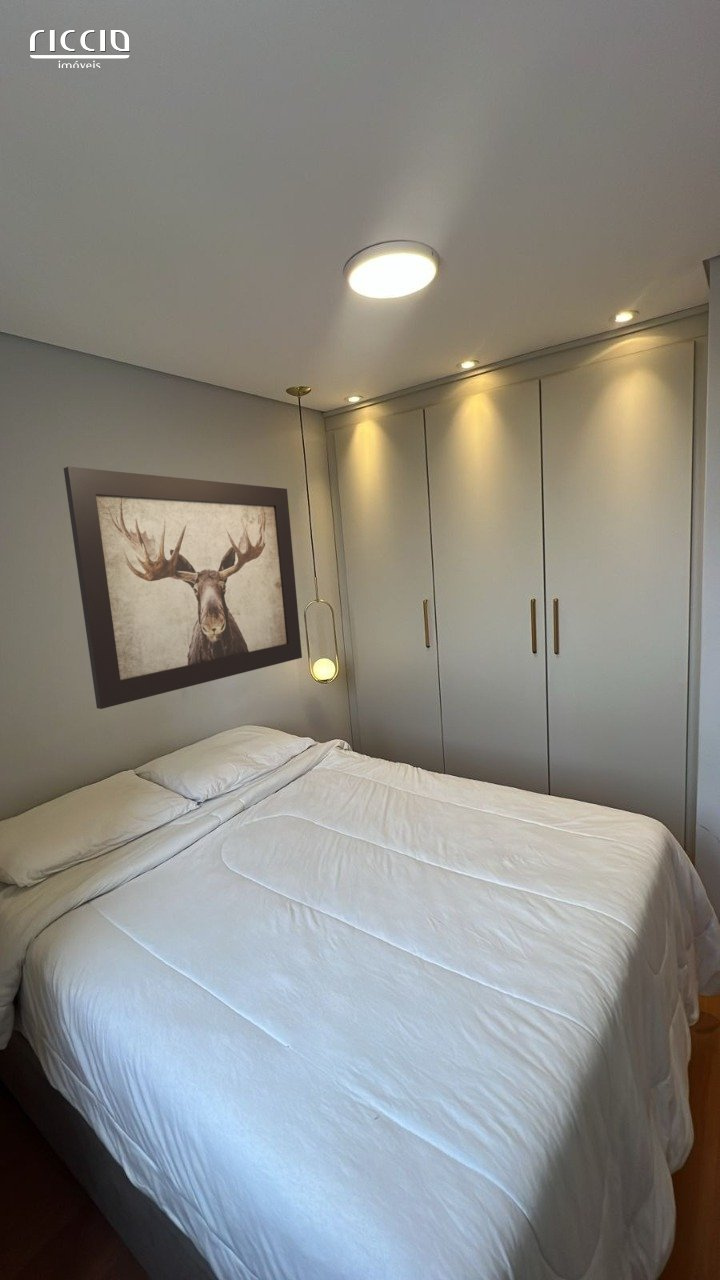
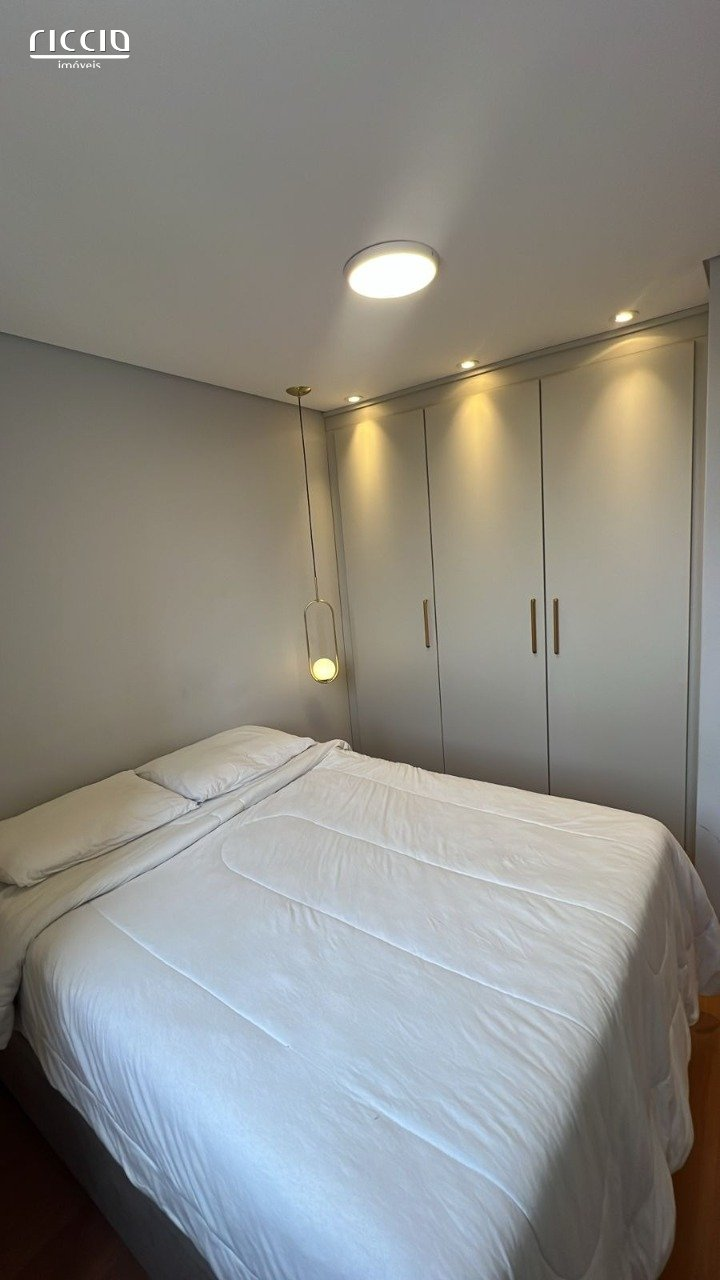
- wall art (206, 581)
